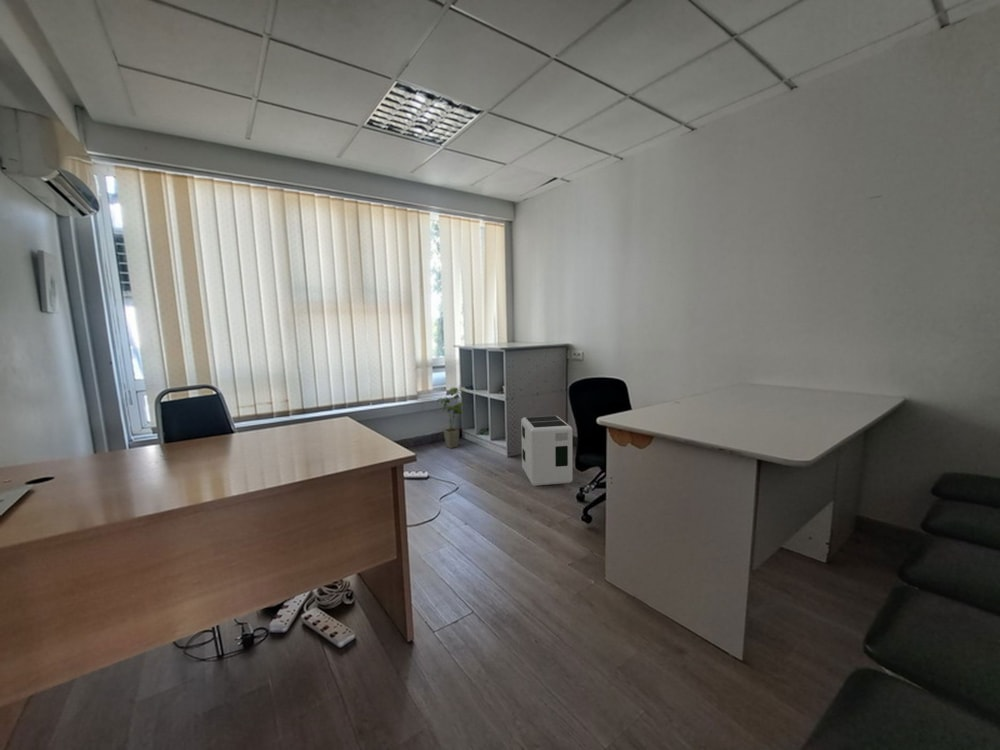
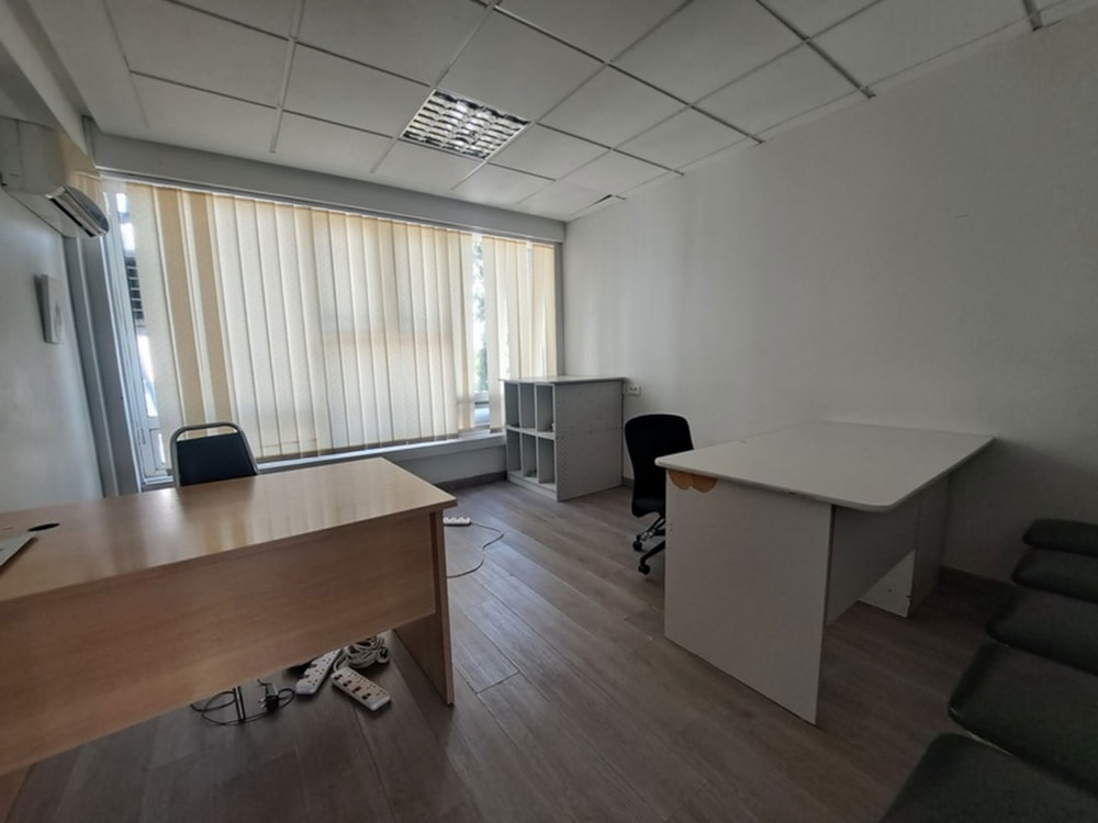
- air purifier (546, 449)
- house plant (454, 415)
